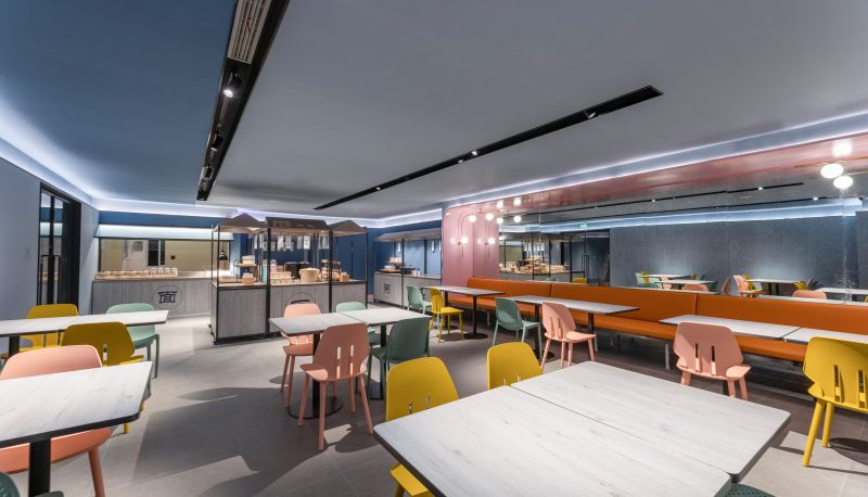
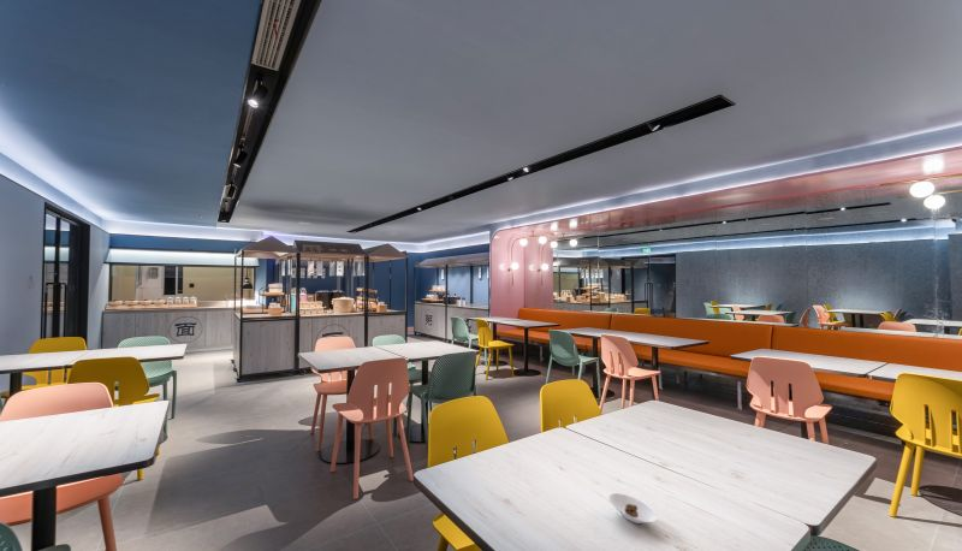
+ saucer (631, 510)
